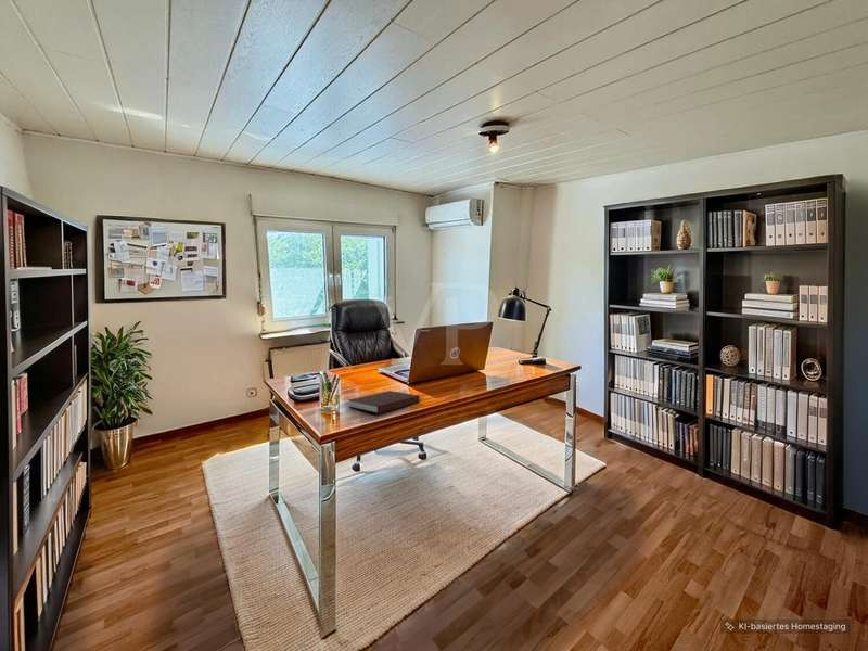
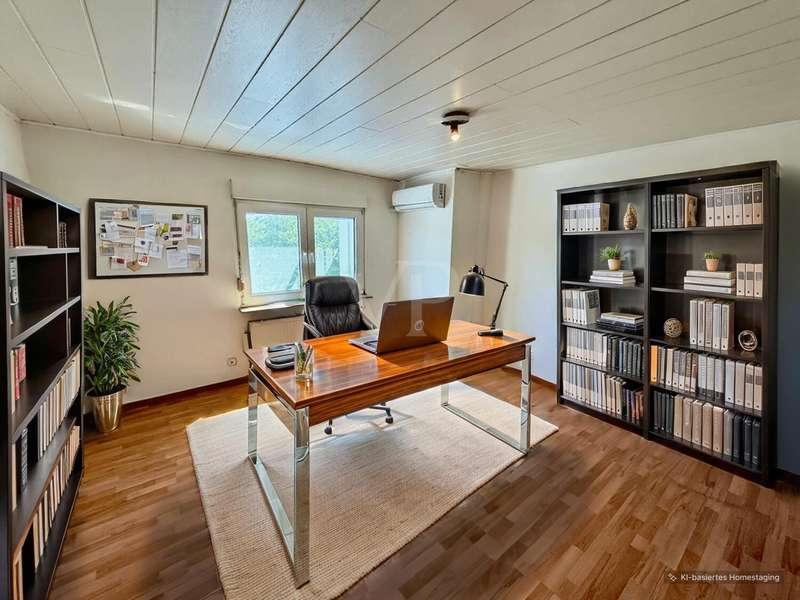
- notebook (384, 400)
